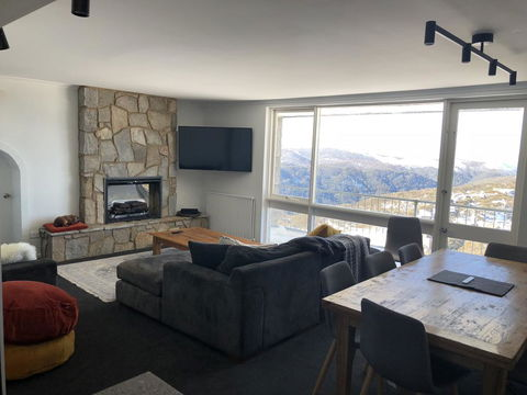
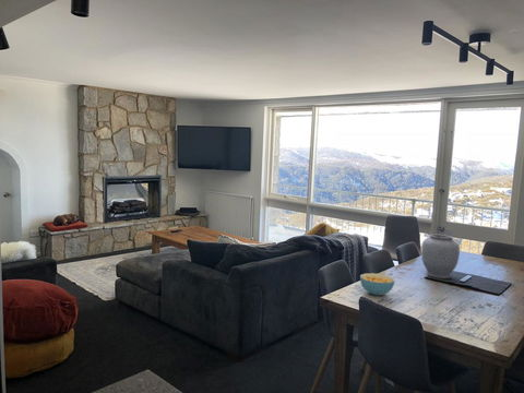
+ cereal bowl (377, 285)
+ vase (439, 255)
